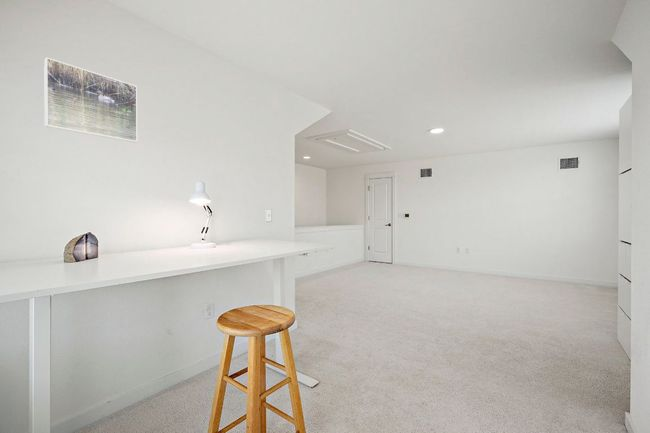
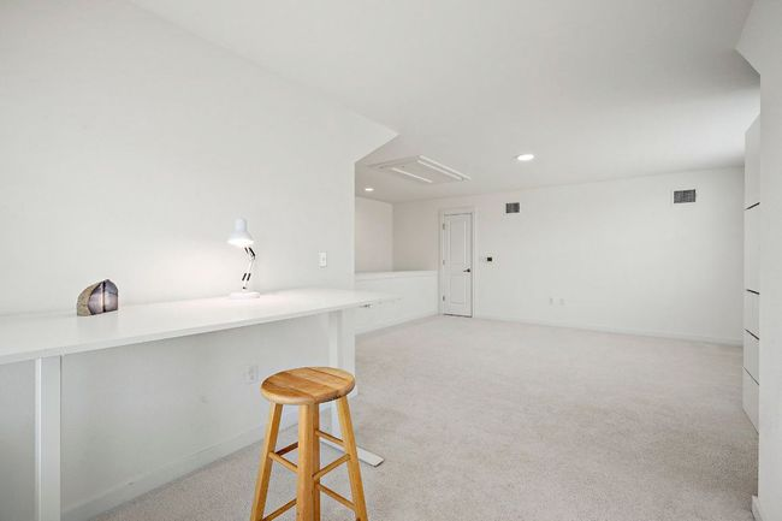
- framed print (95, 104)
